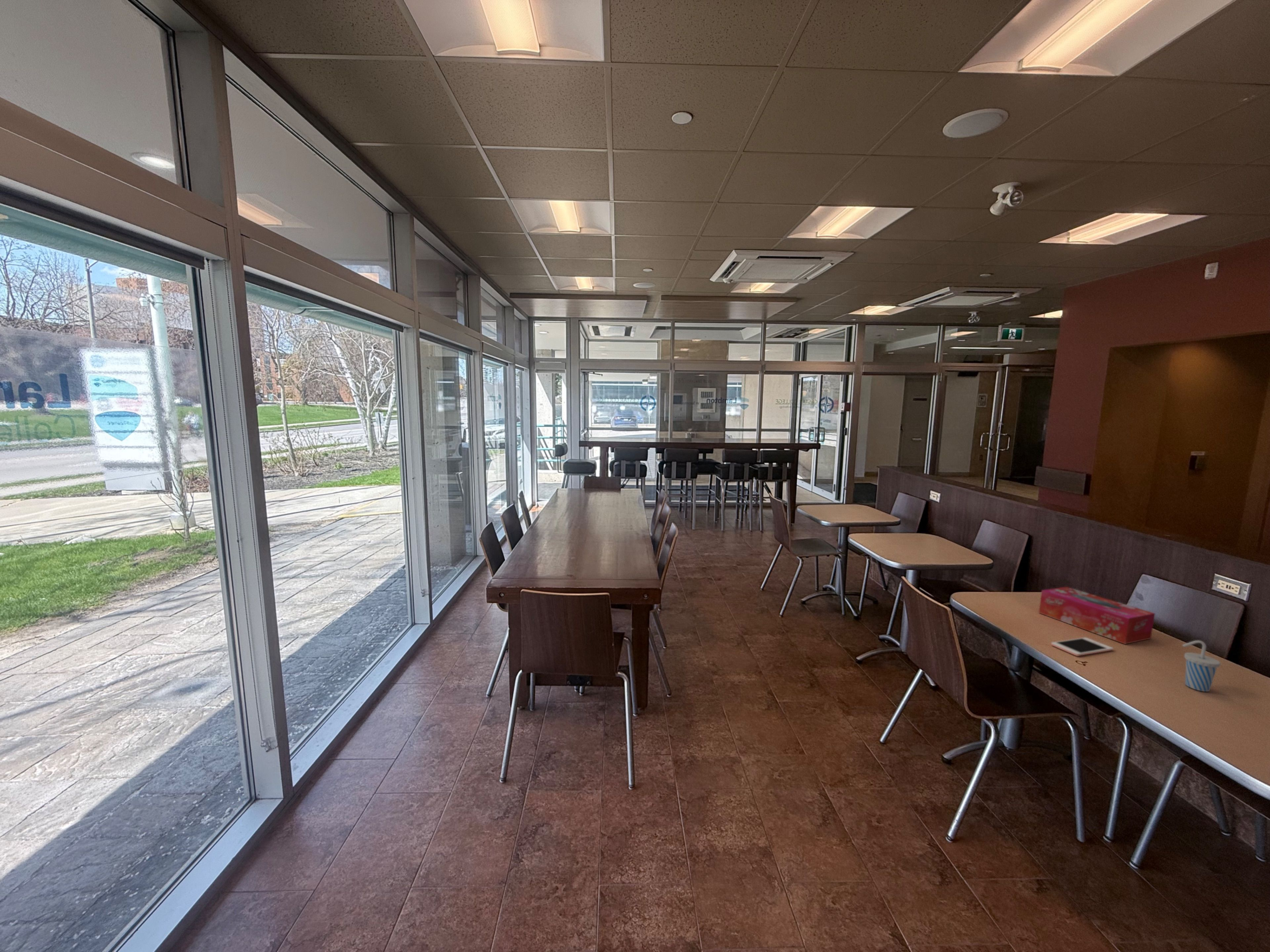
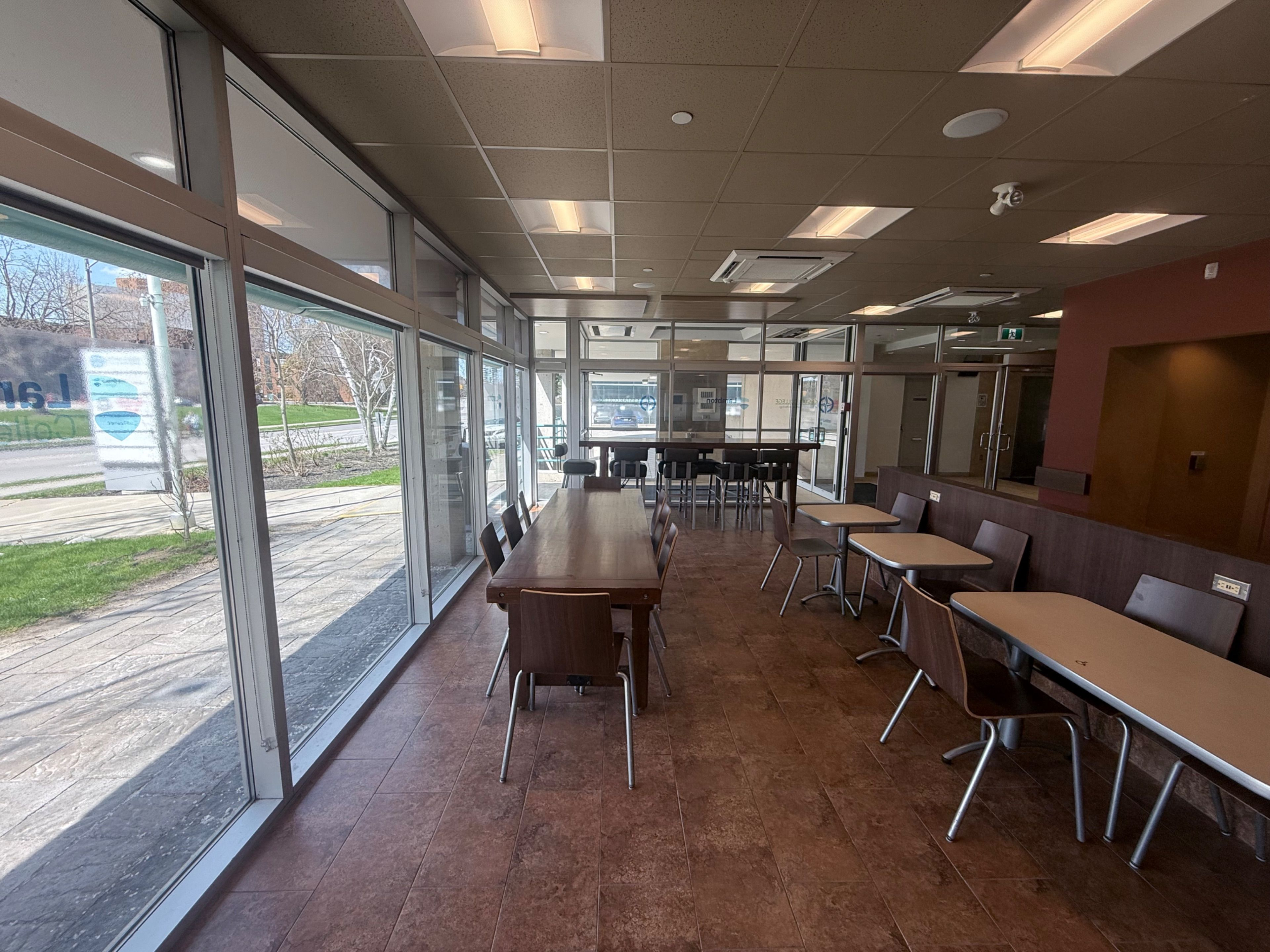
- cup (1199, 664)
- tissue box (1093, 613)
- cell phone (1082, 646)
